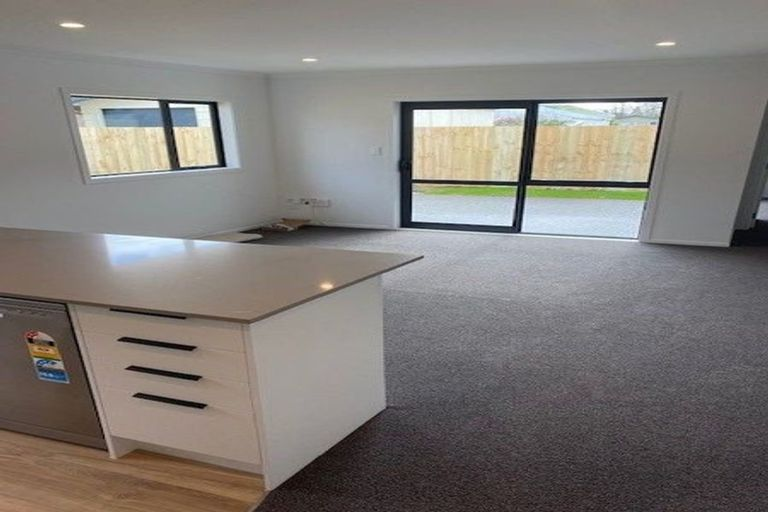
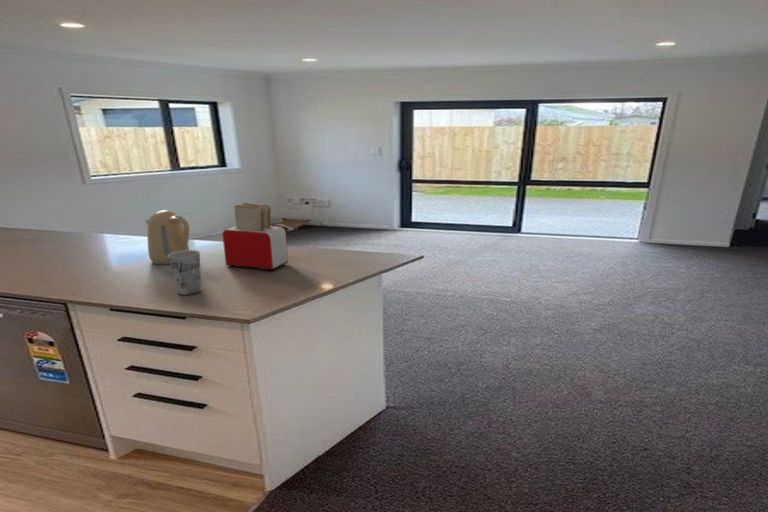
+ toaster (252, 235)
+ cup (186, 272)
+ kettle (168, 235)
